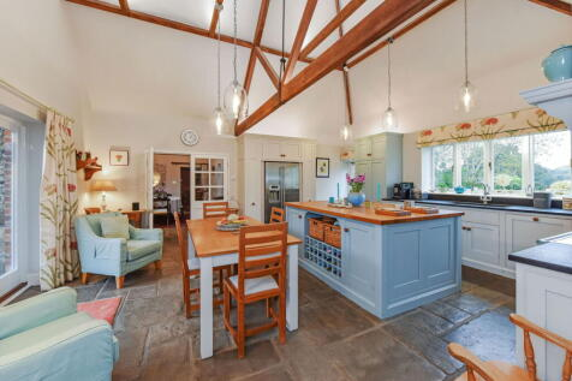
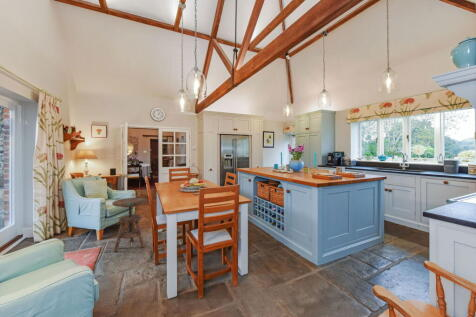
+ side table (130, 223)
